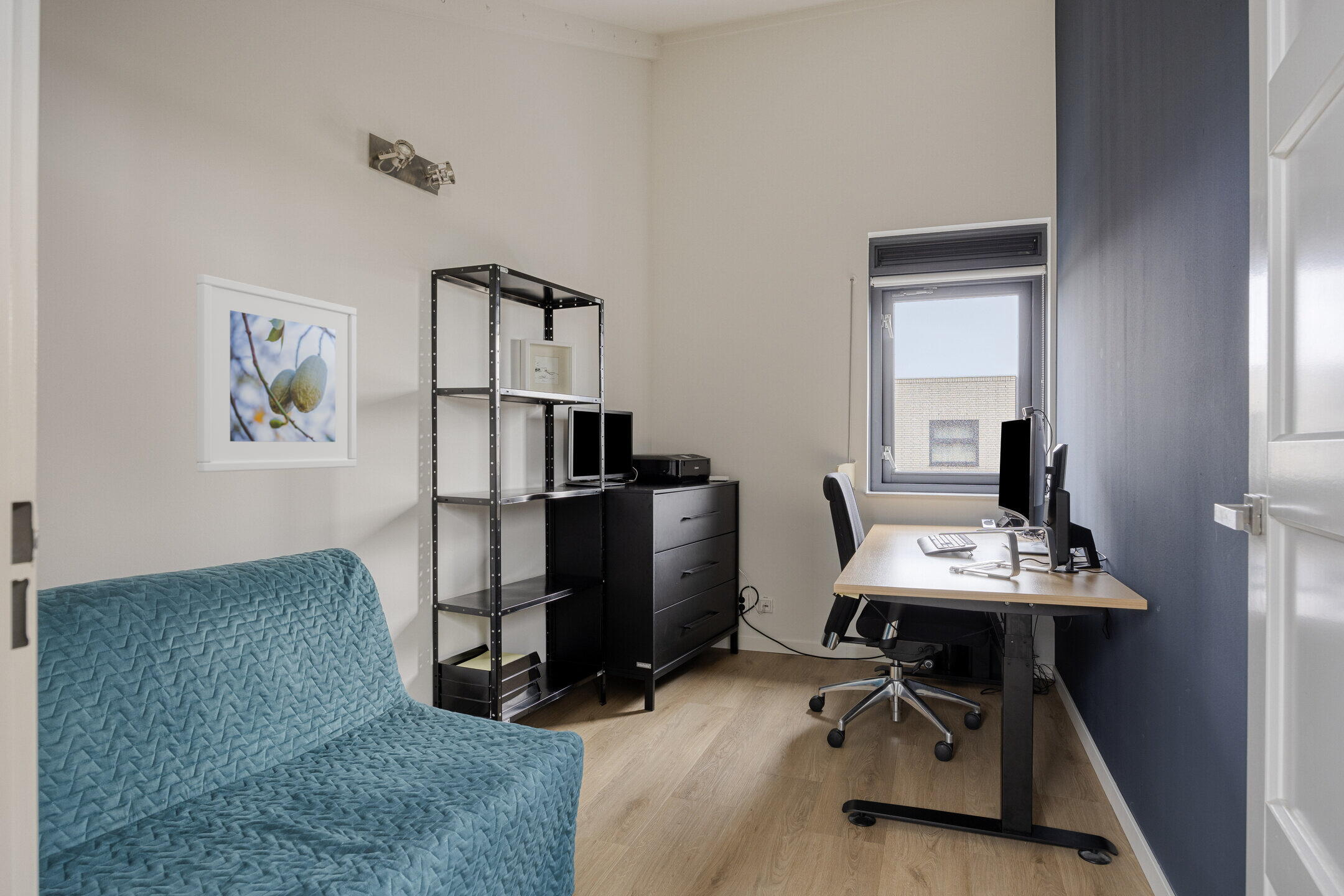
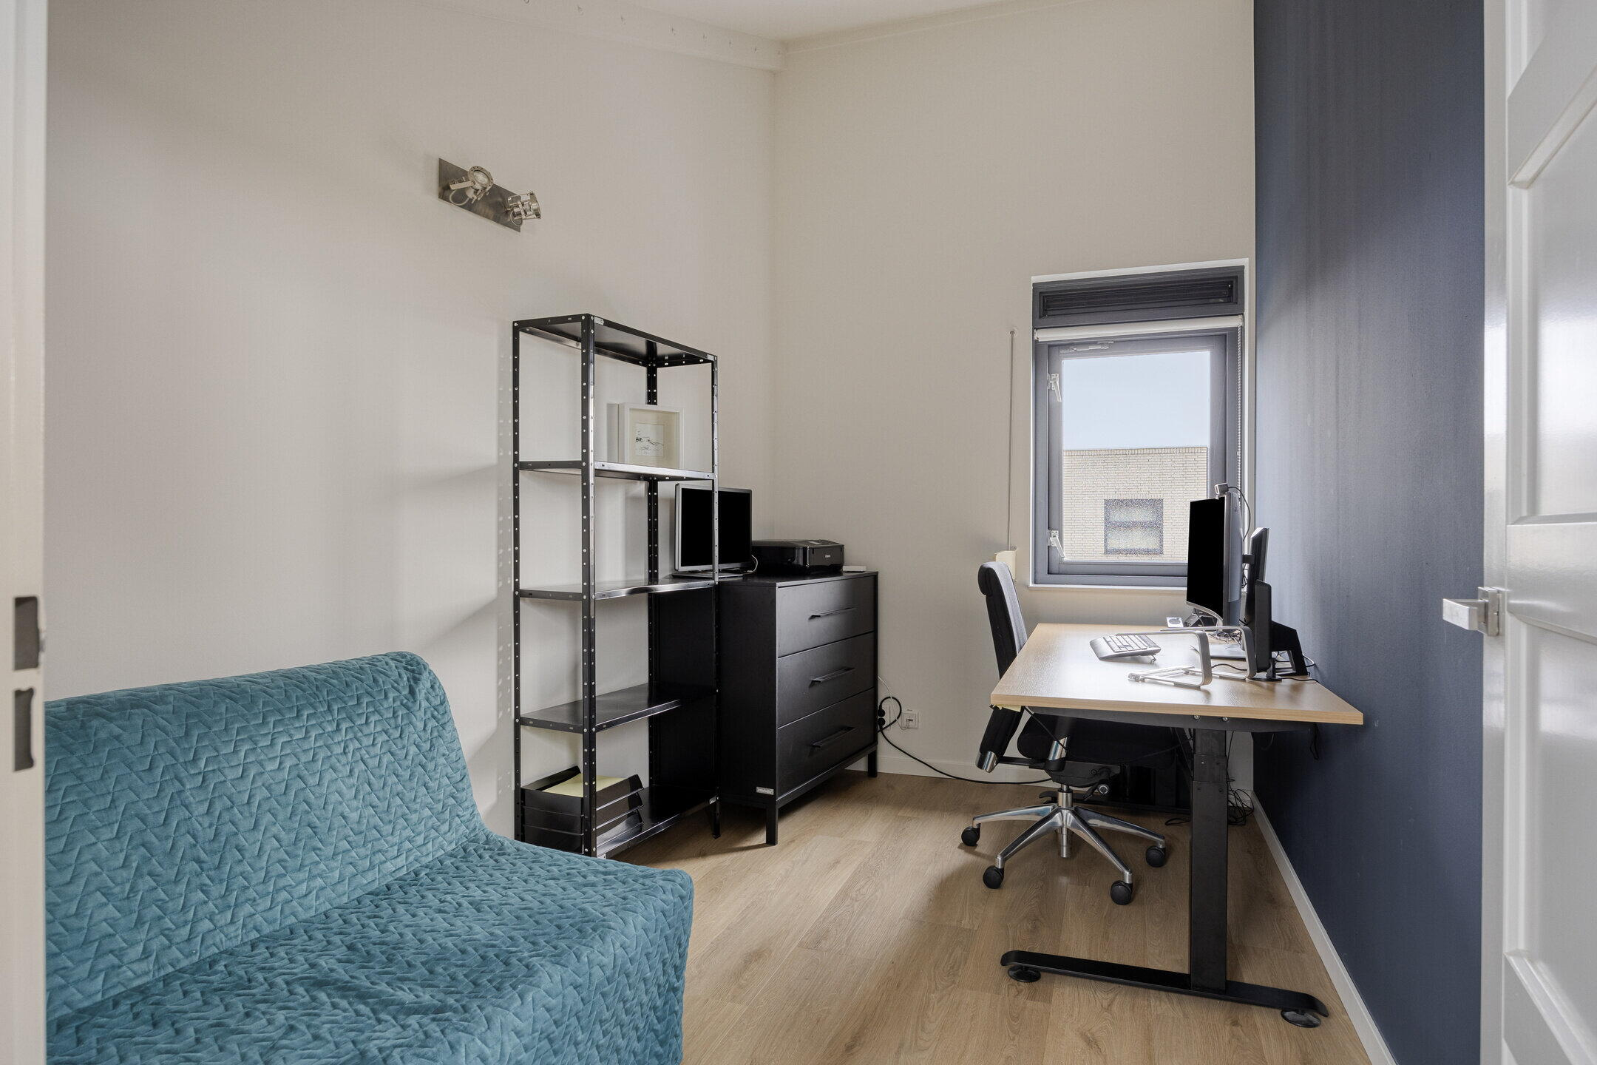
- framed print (285, 381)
